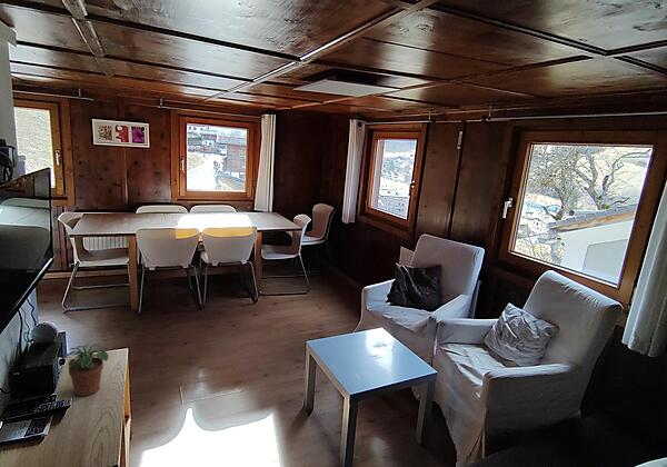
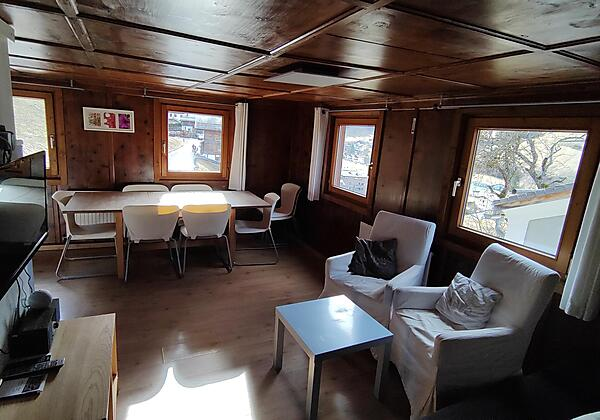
- potted plant (88, 369)
